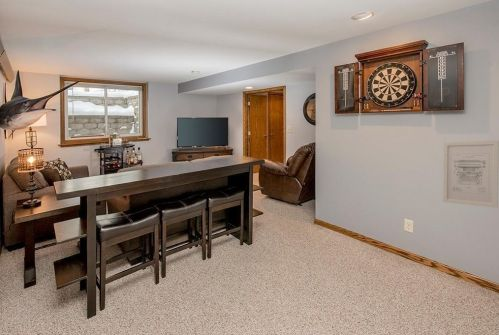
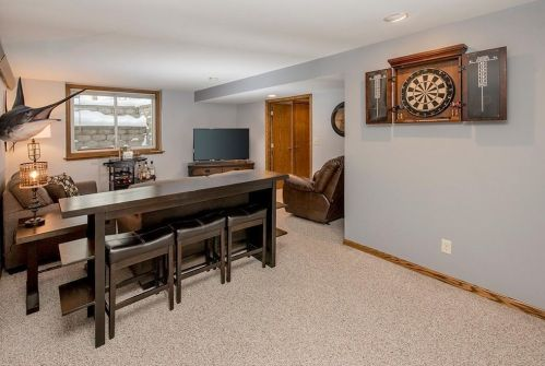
- wall art (469, 173)
